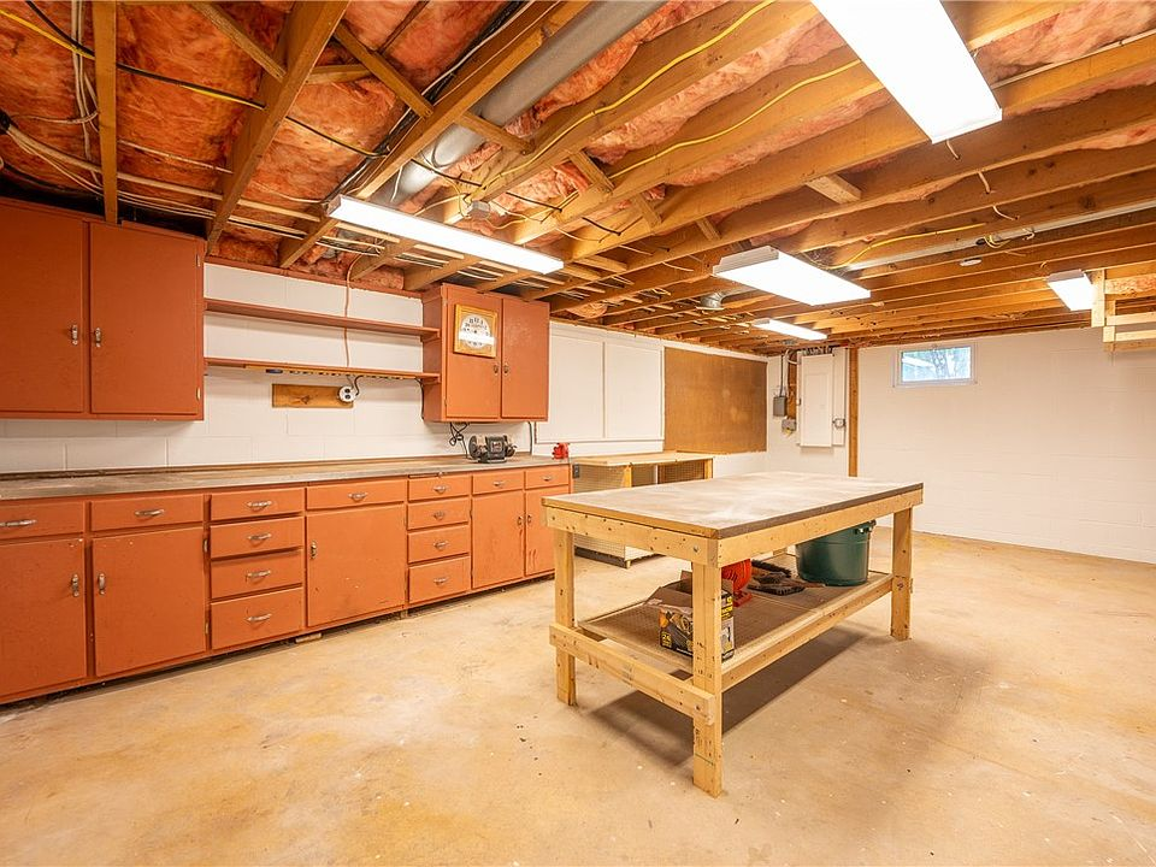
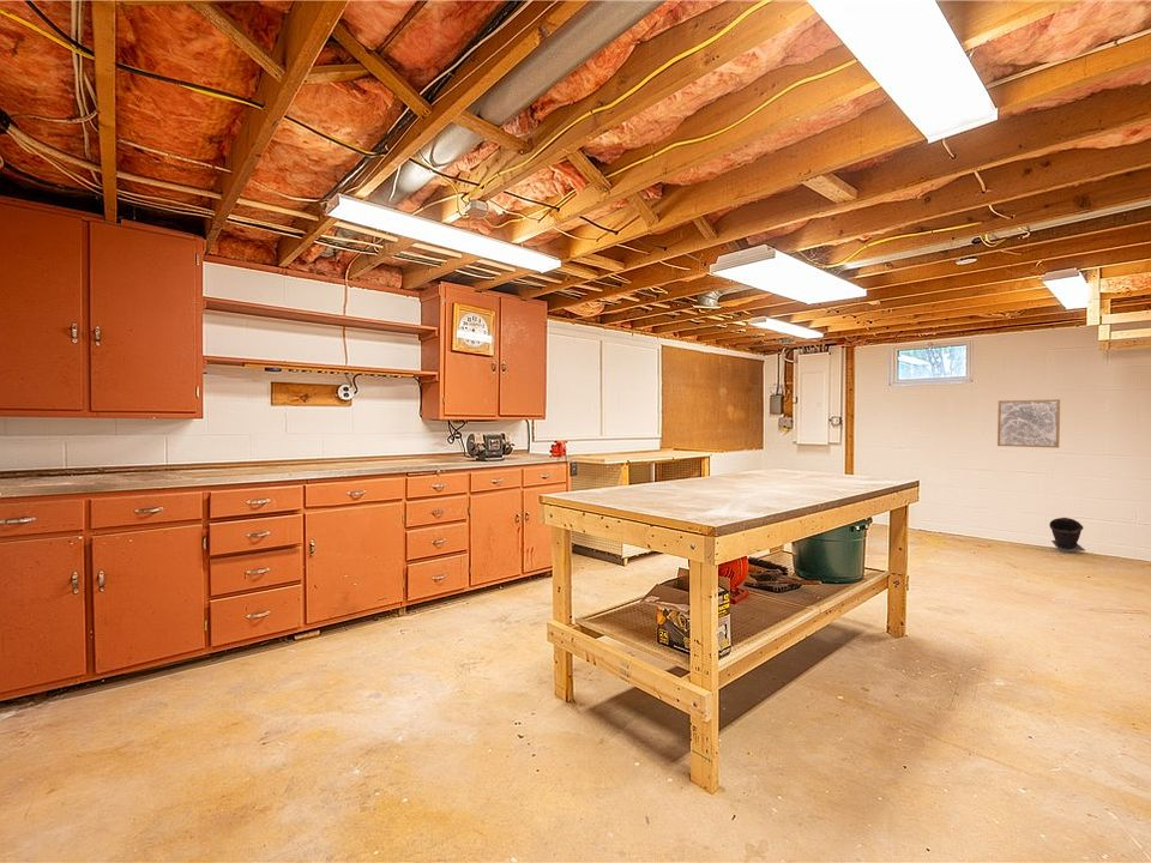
+ bucket (1067, 535)
+ wall art (1028, 423)
